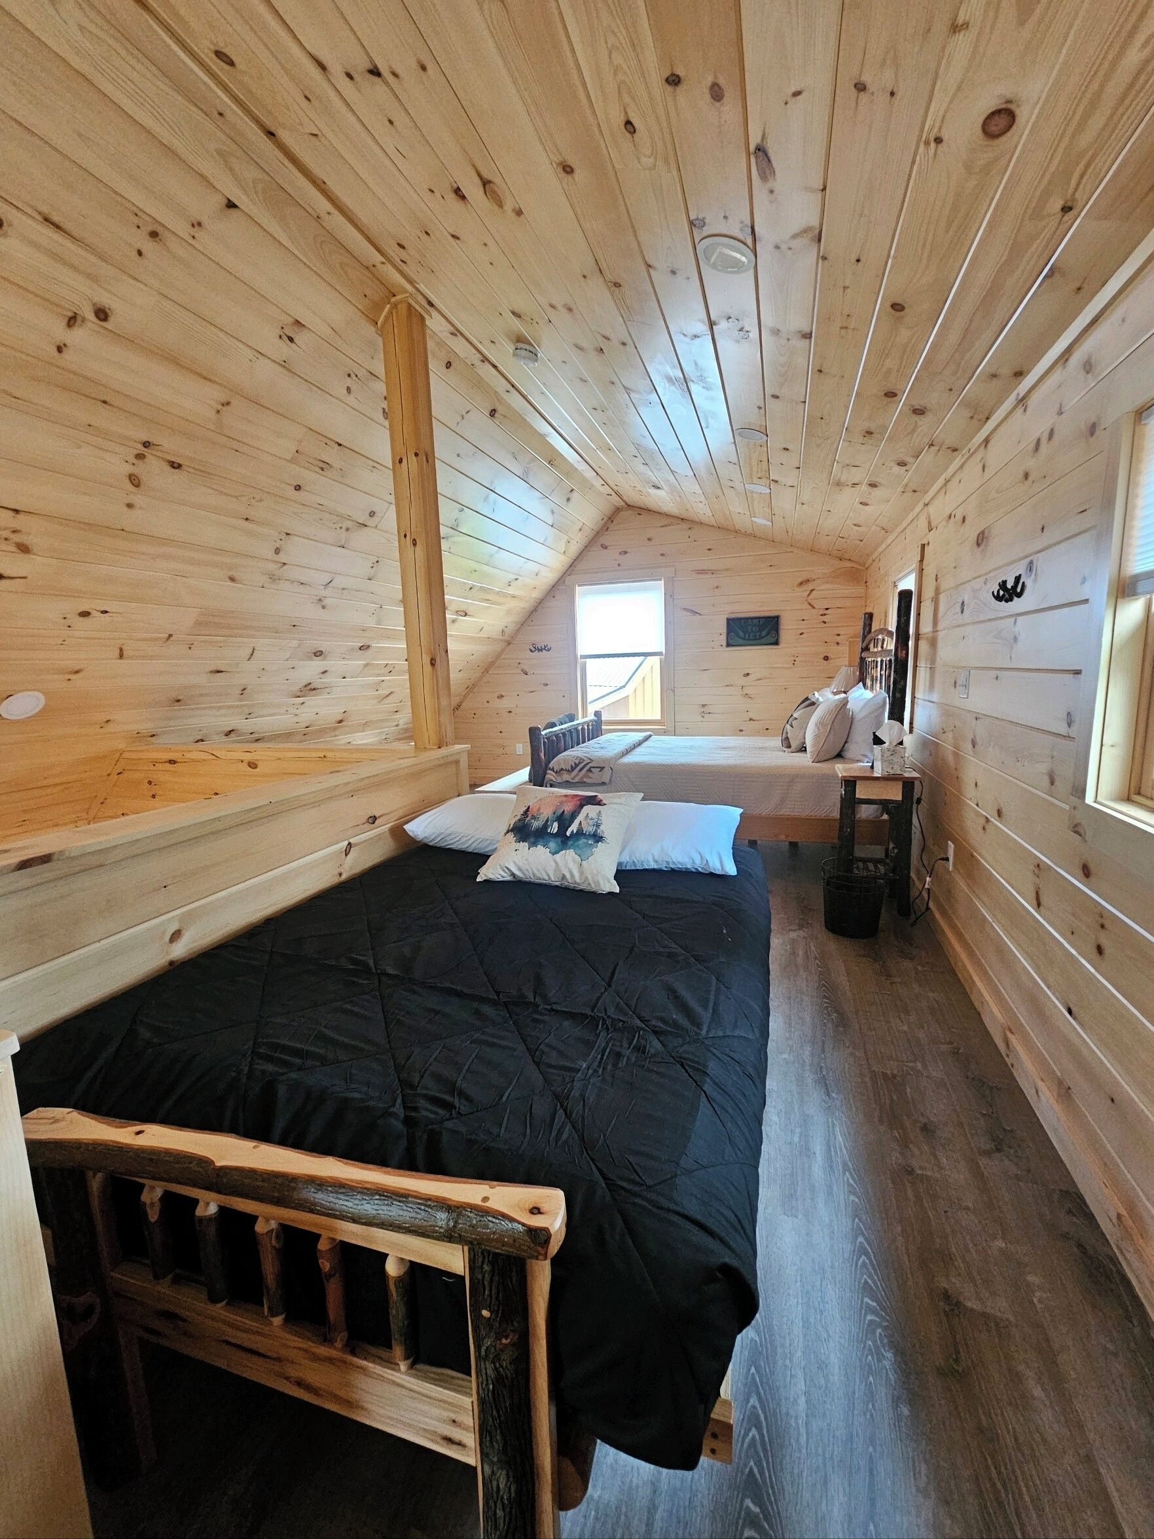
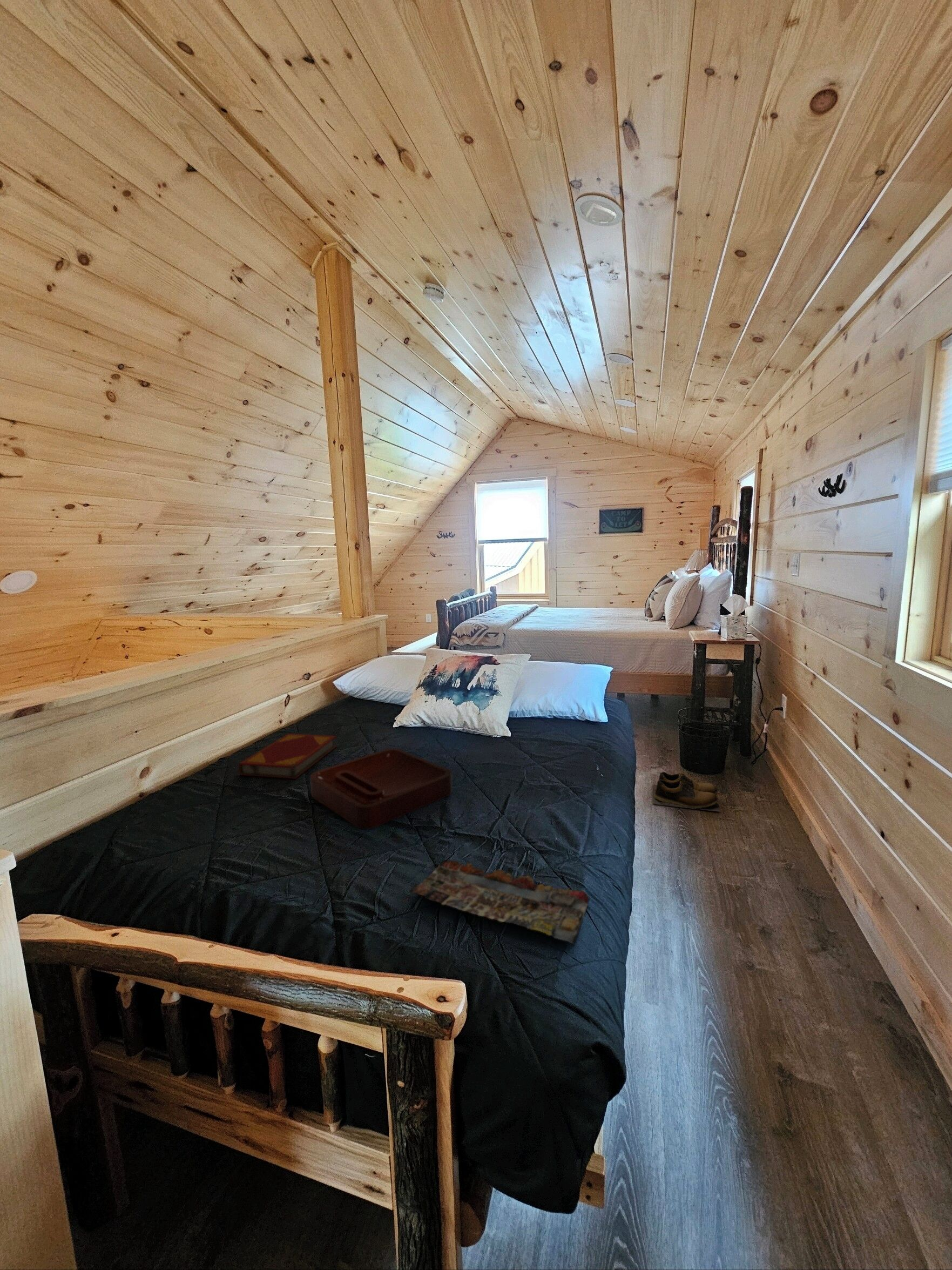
+ magazine (500, 892)
+ shoes (685, 788)
+ hardback book (291, 754)
+ decorative tray (381, 784)
